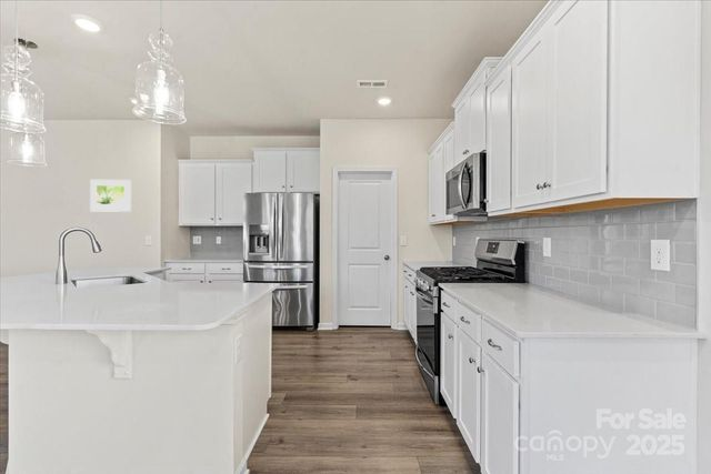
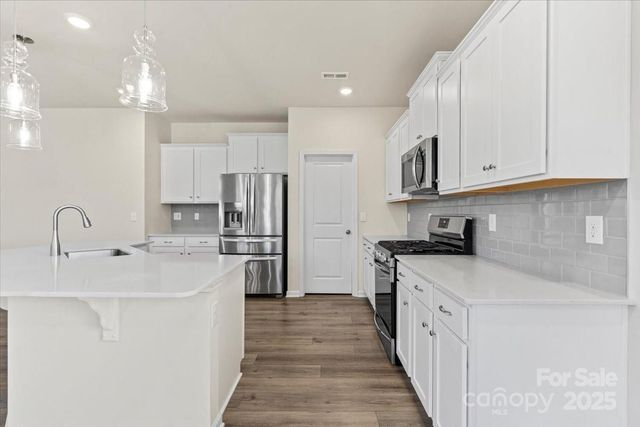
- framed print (110, 195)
